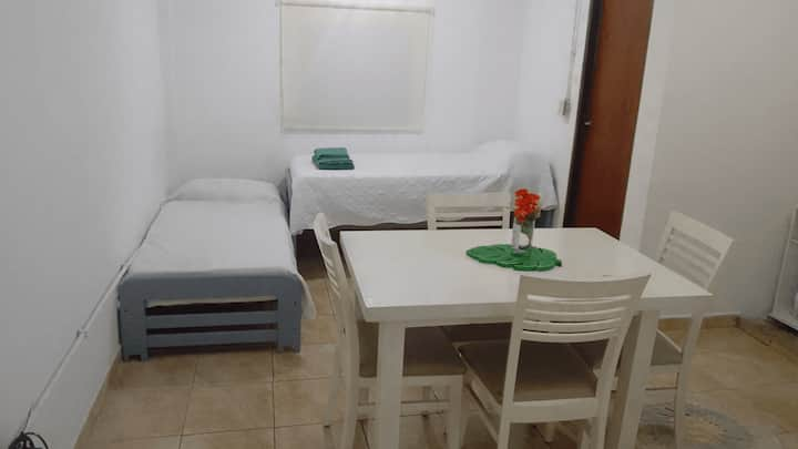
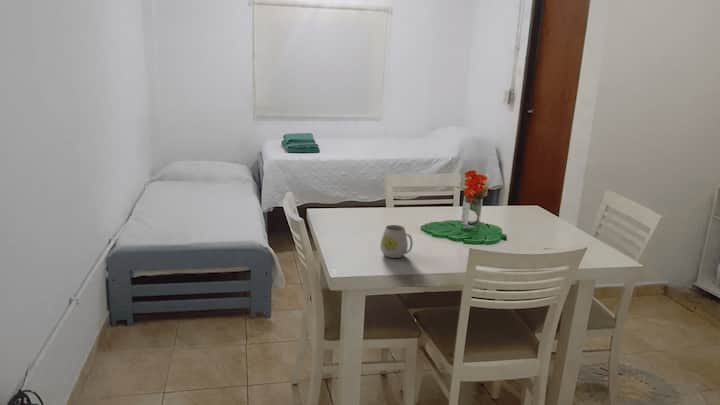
+ mug (397, 242)
